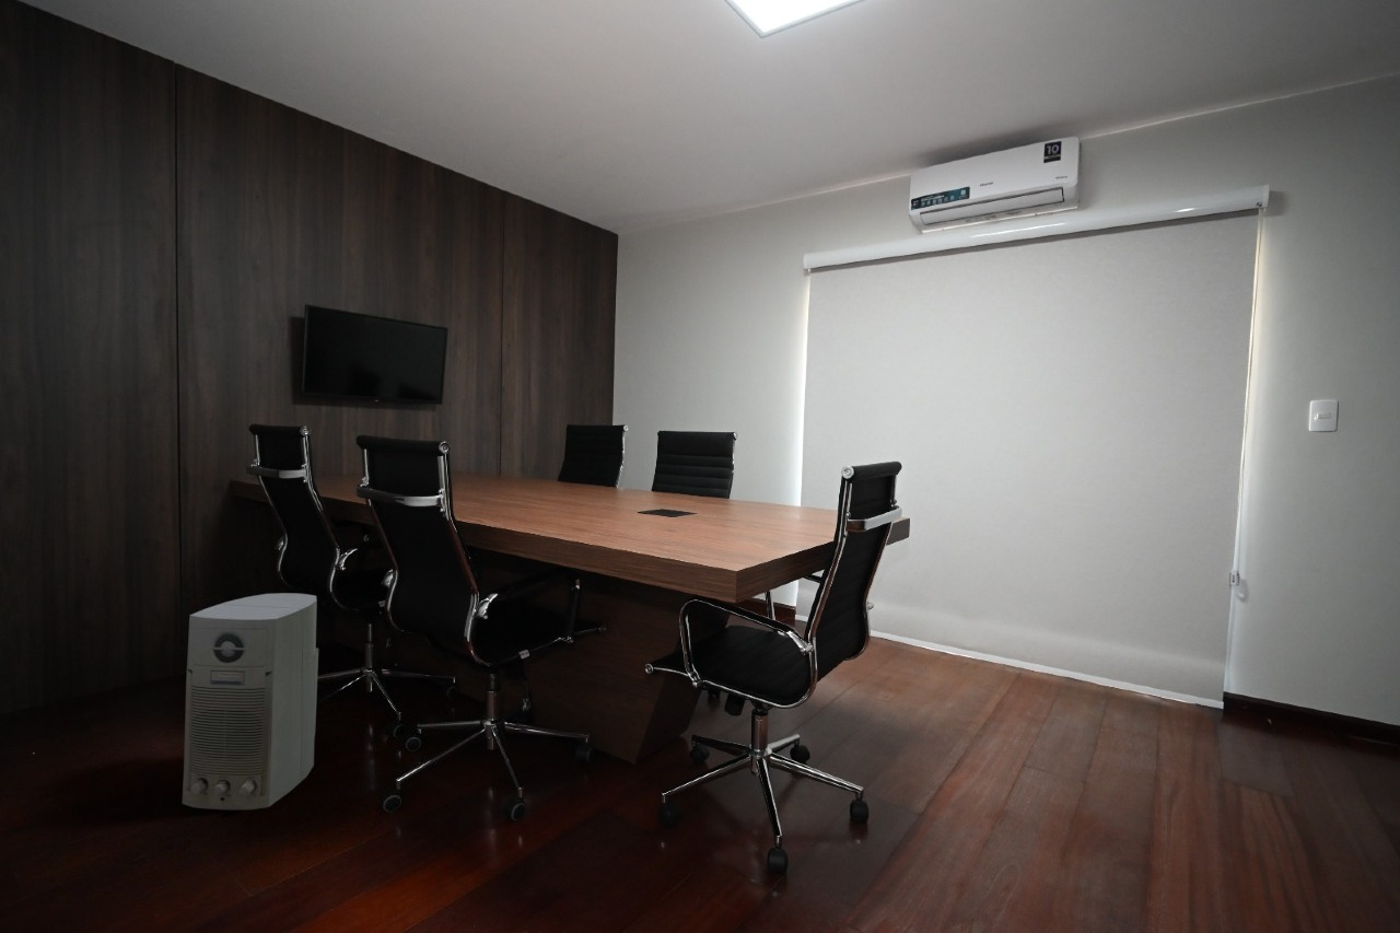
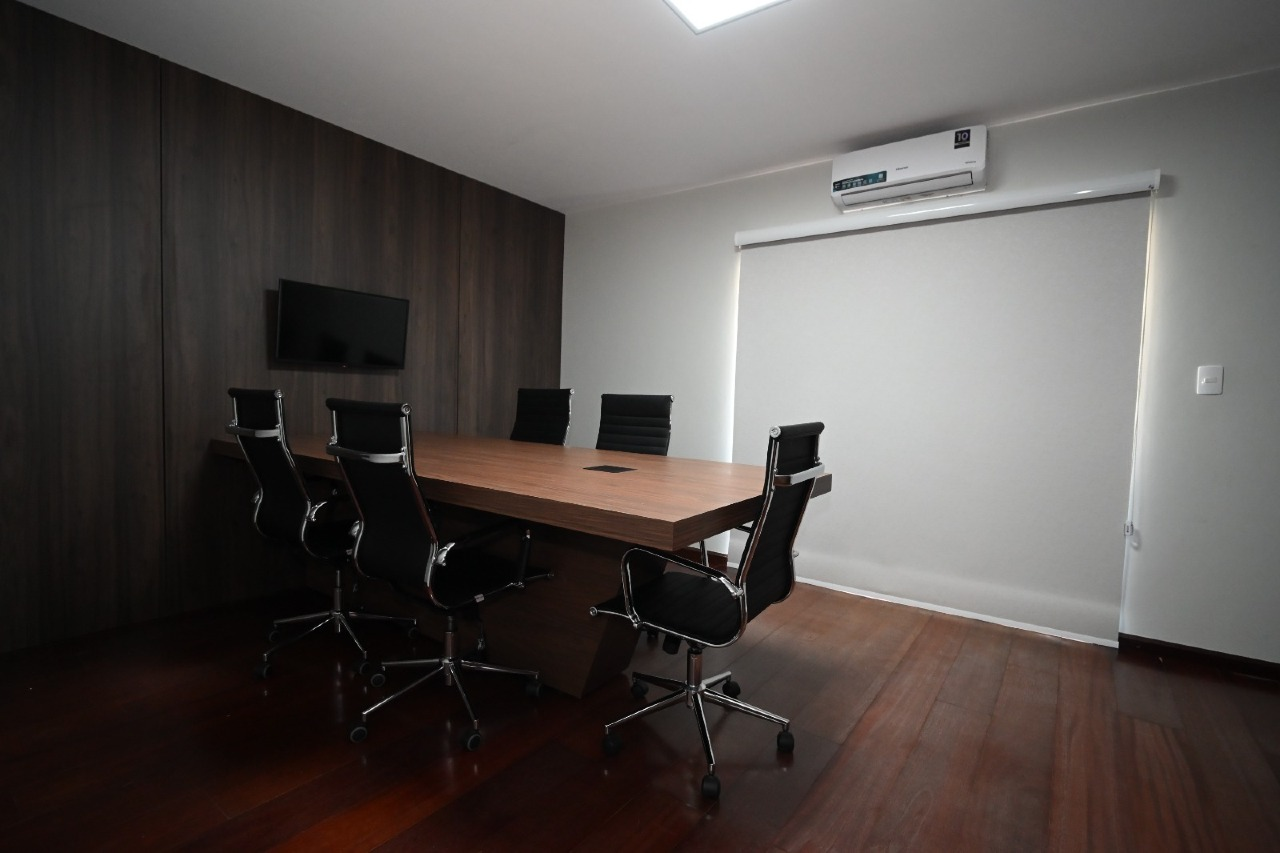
- air purifier (259, 693)
